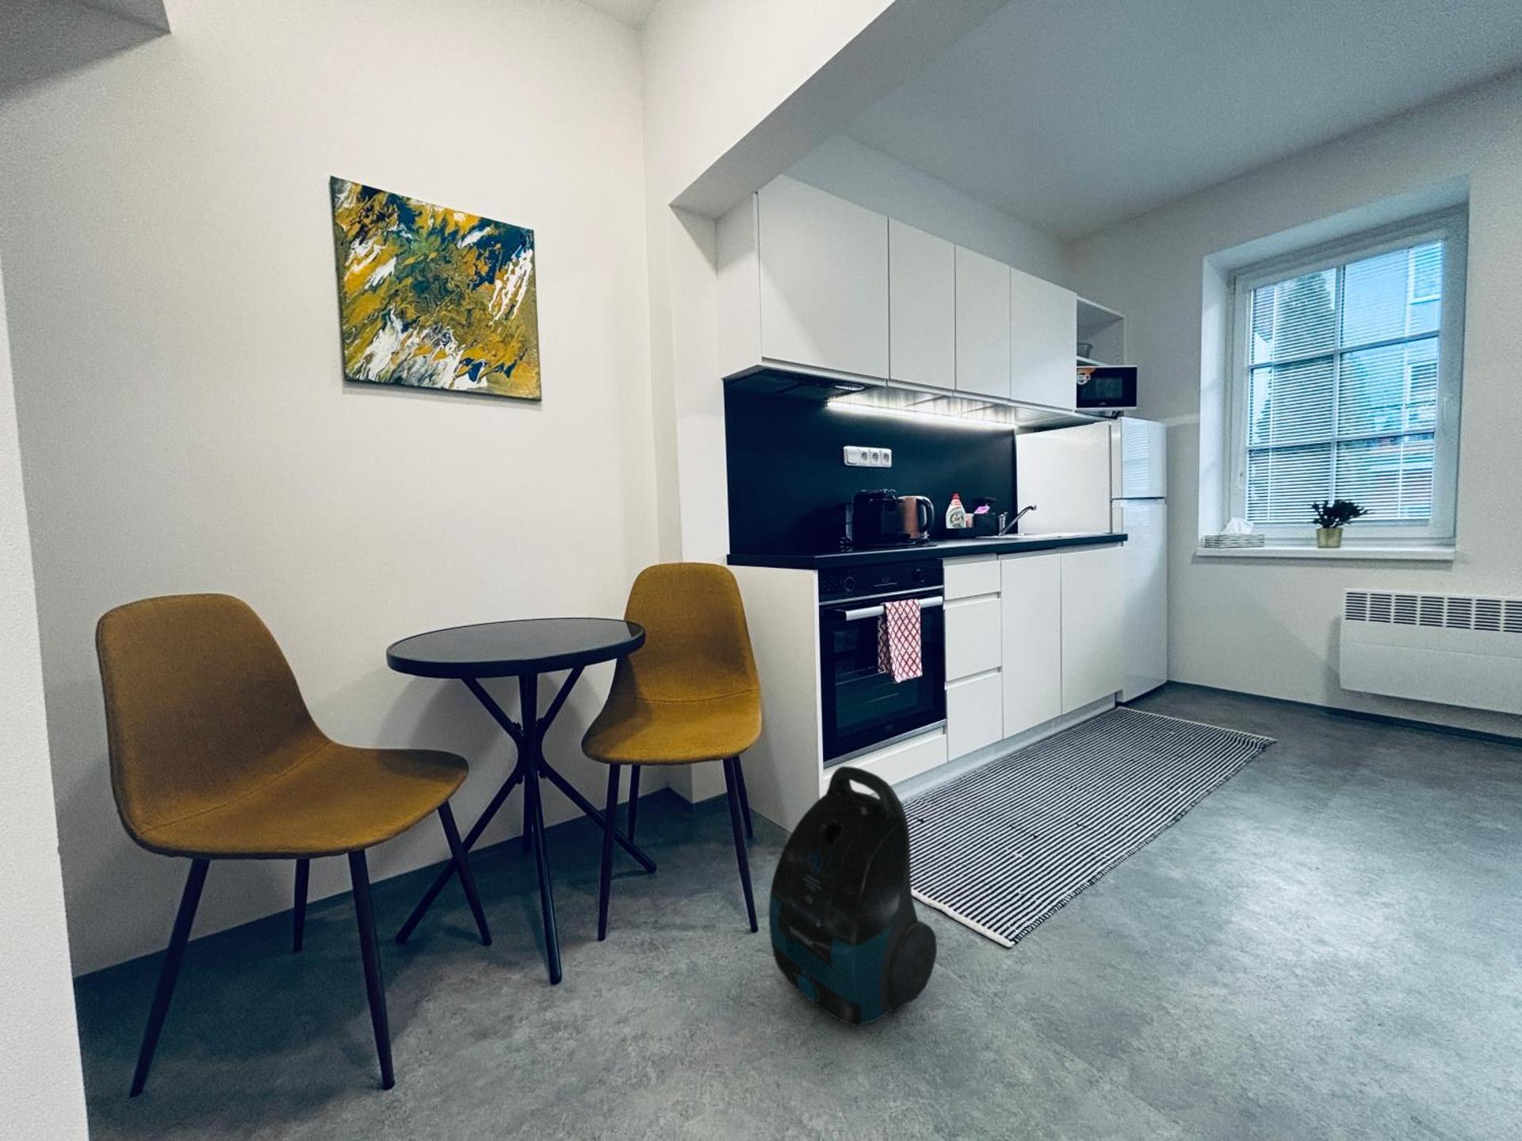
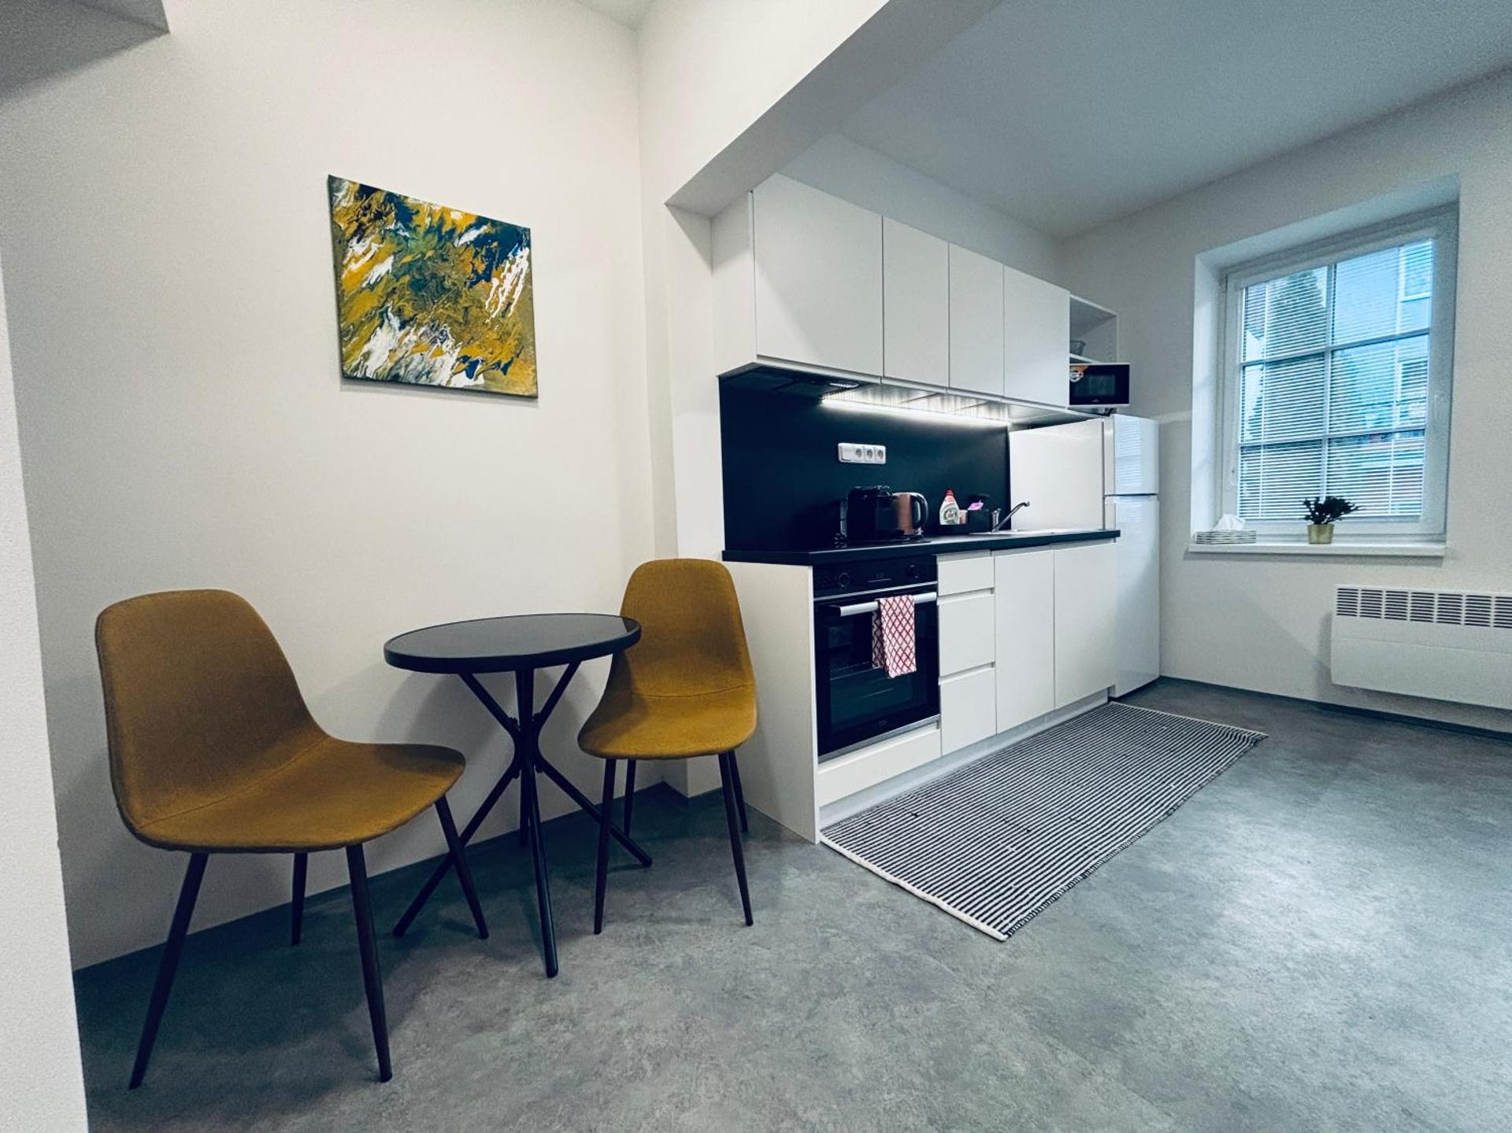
- vacuum cleaner (842, 882)
